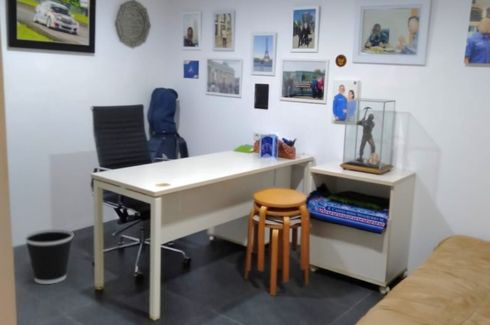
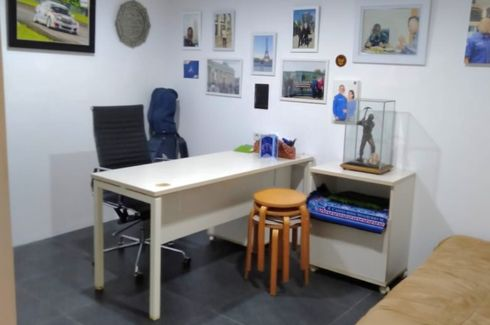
- wastebasket (49, 256)
